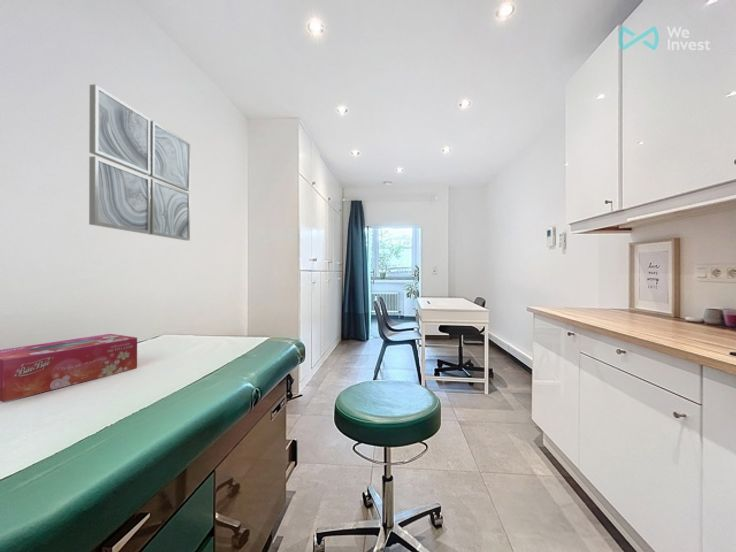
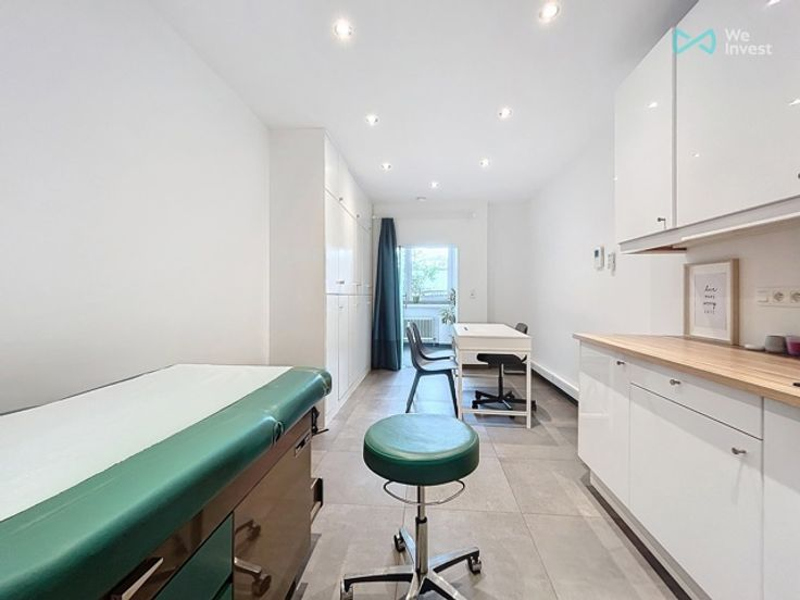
- wall art (149, 176)
- tissue box (66, 361)
